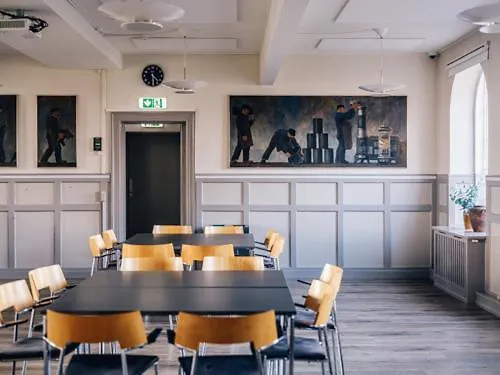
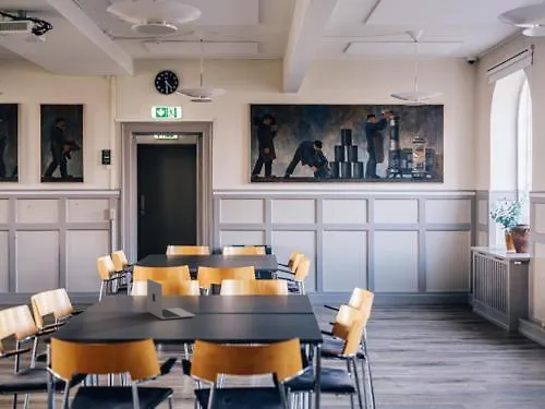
+ laptop (161, 297)
